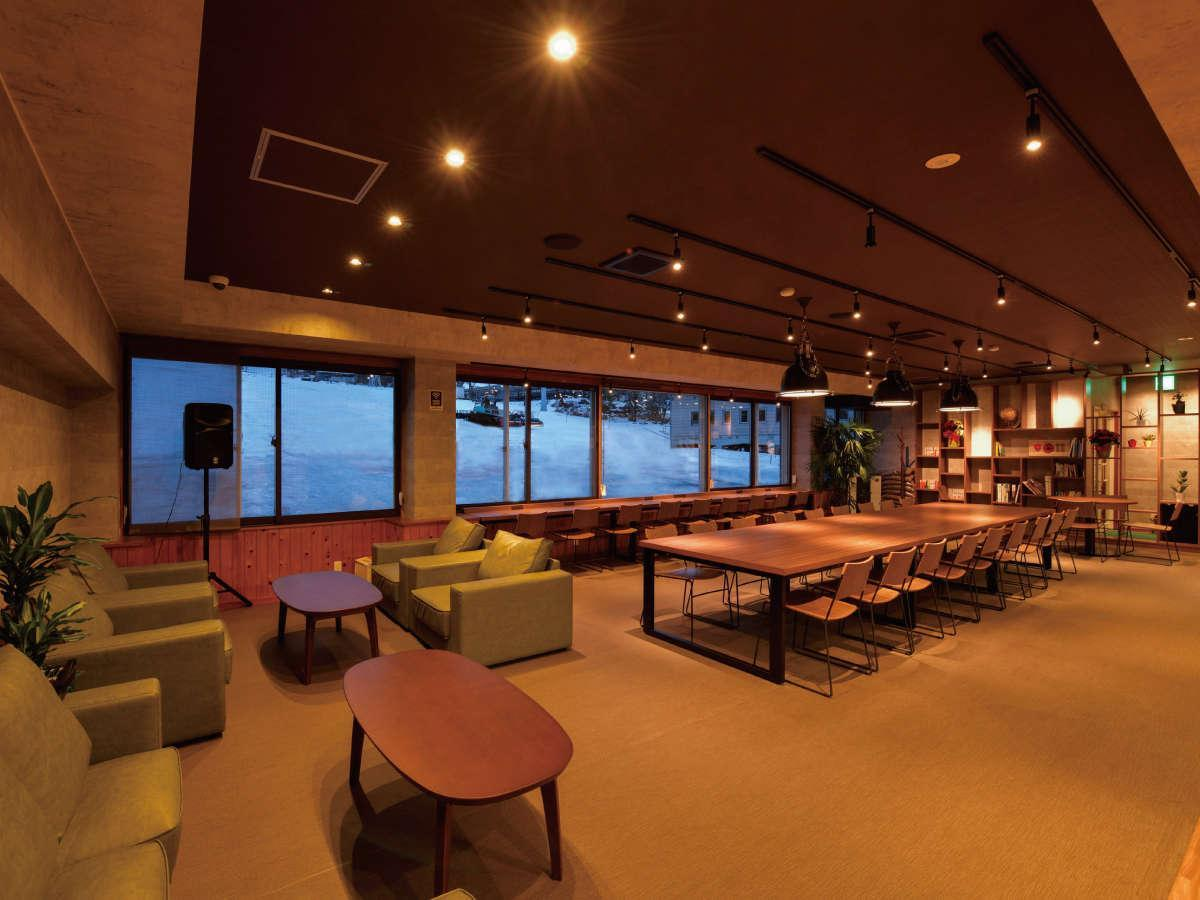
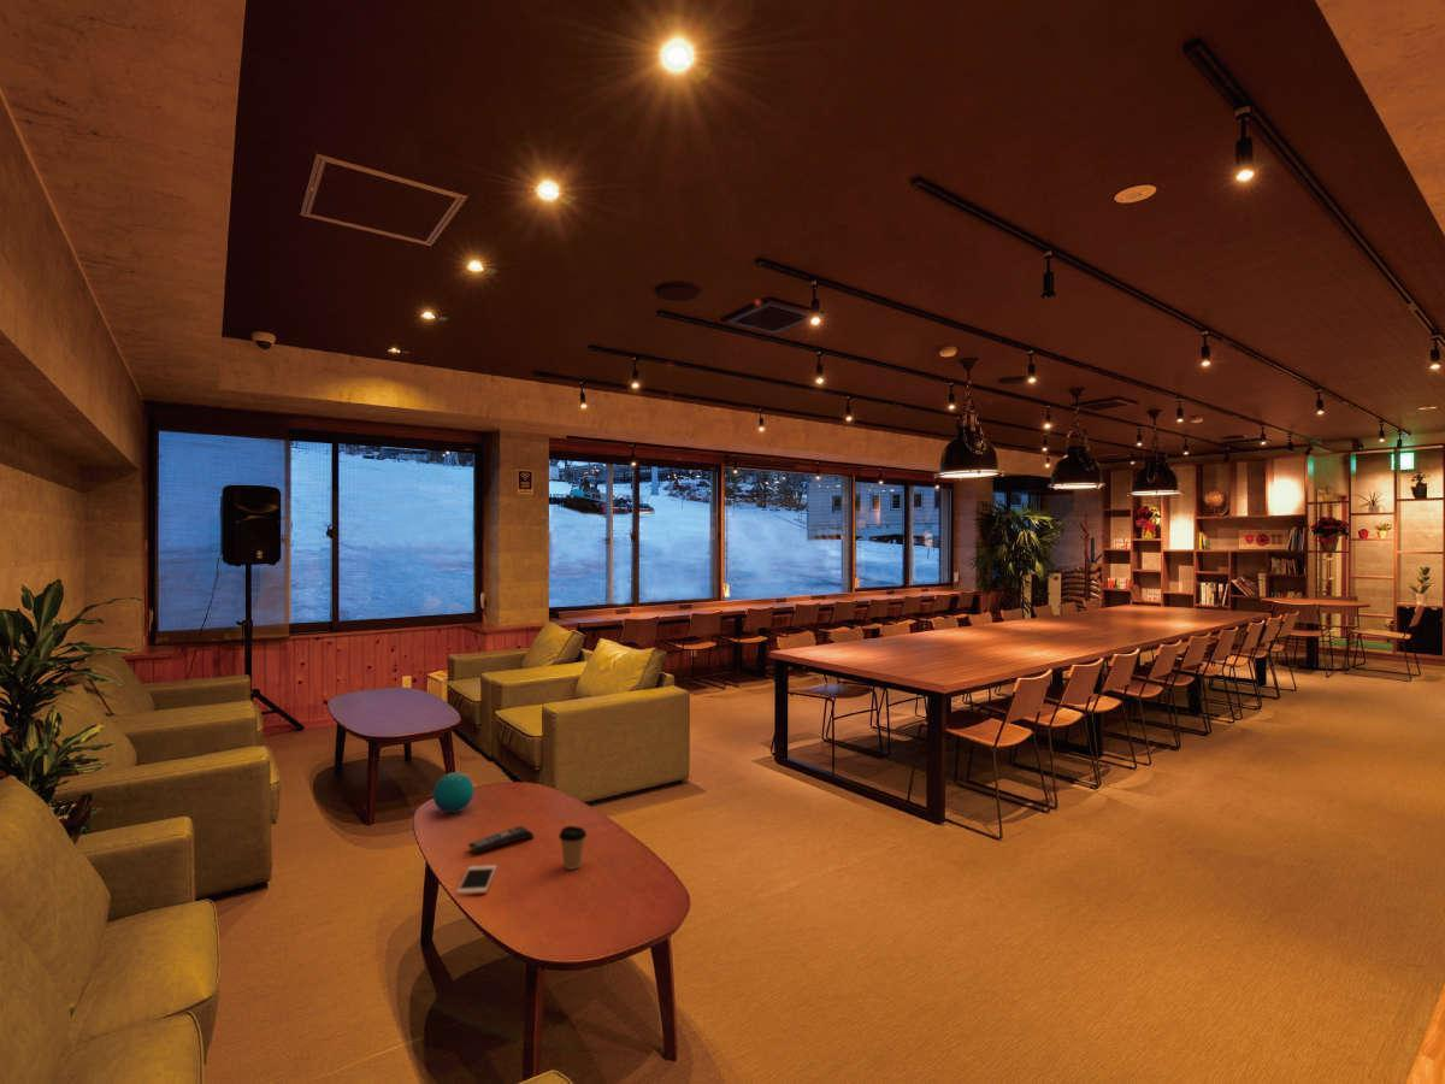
+ decorative orb (453, 791)
+ cell phone (477, 879)
+ remote control (501, 838)
+ coffee cup (572, 847)
